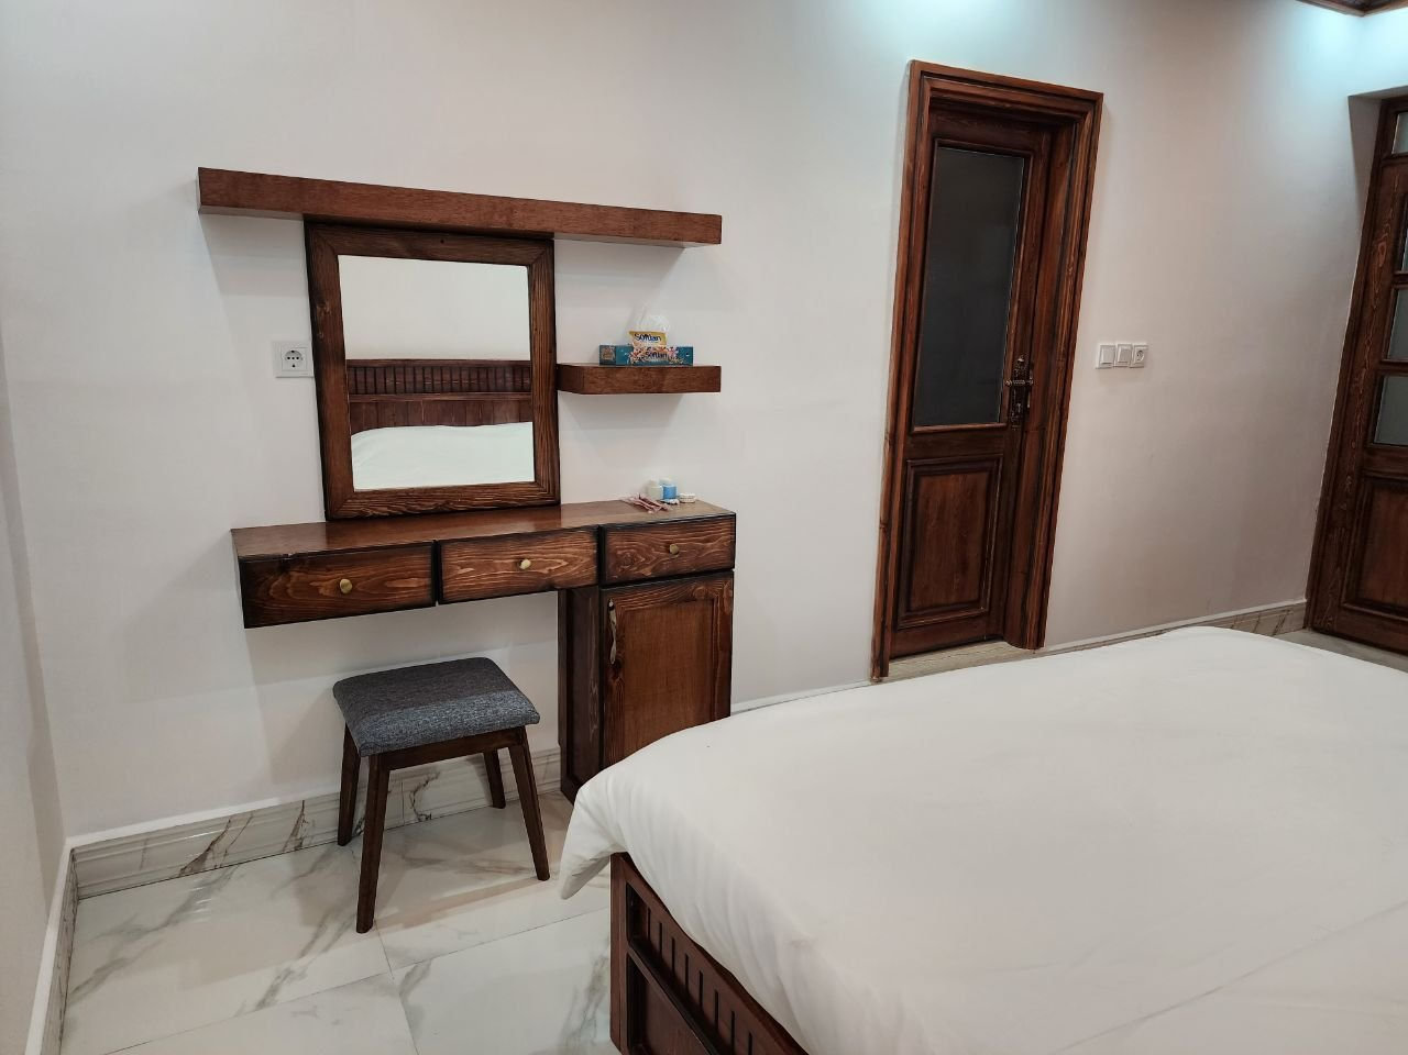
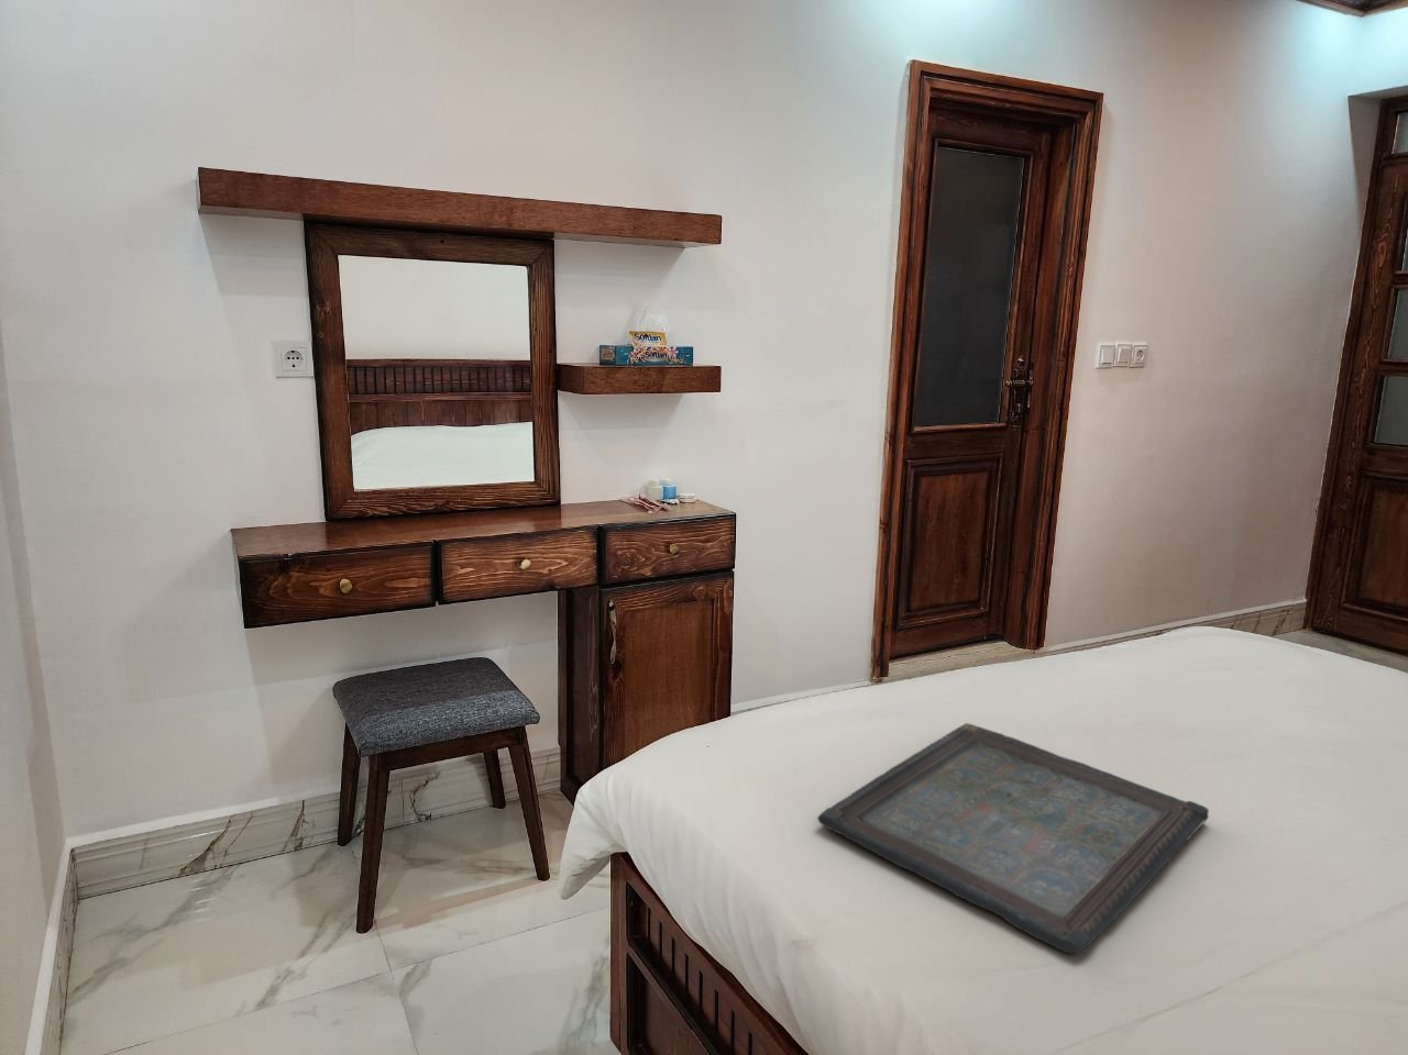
+ serving tray (1010, 813)
